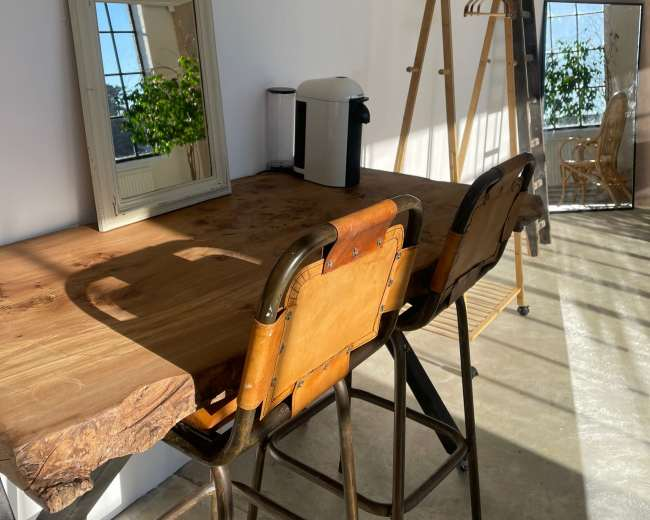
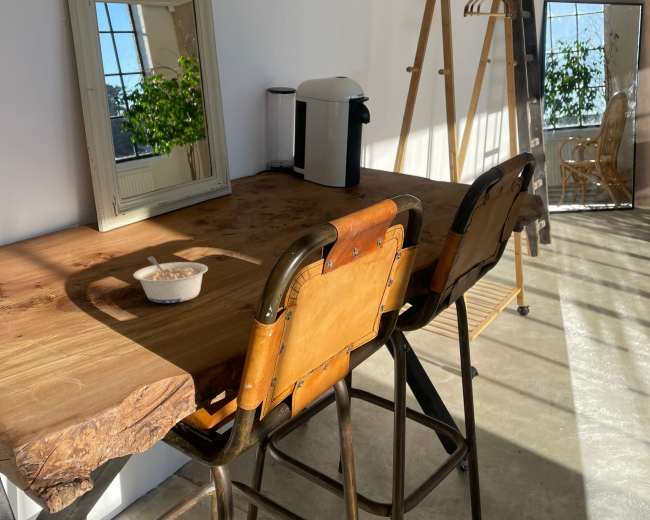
+ legume (169, 280)
